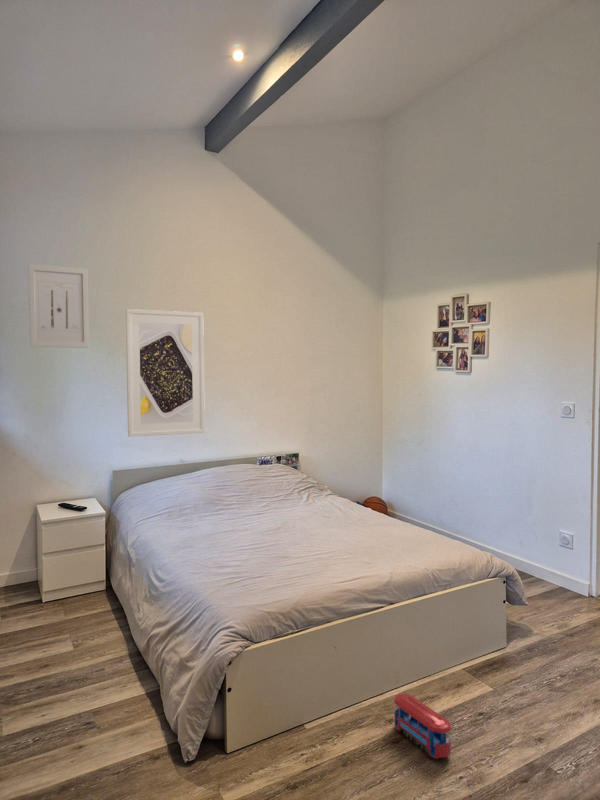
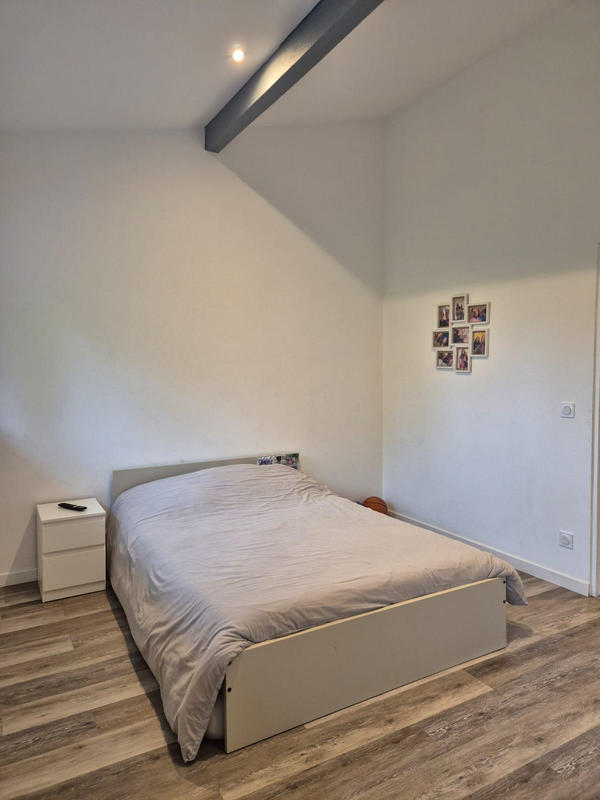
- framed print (166, 373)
- wall art (59, 307)
- toy train (421, 725)
